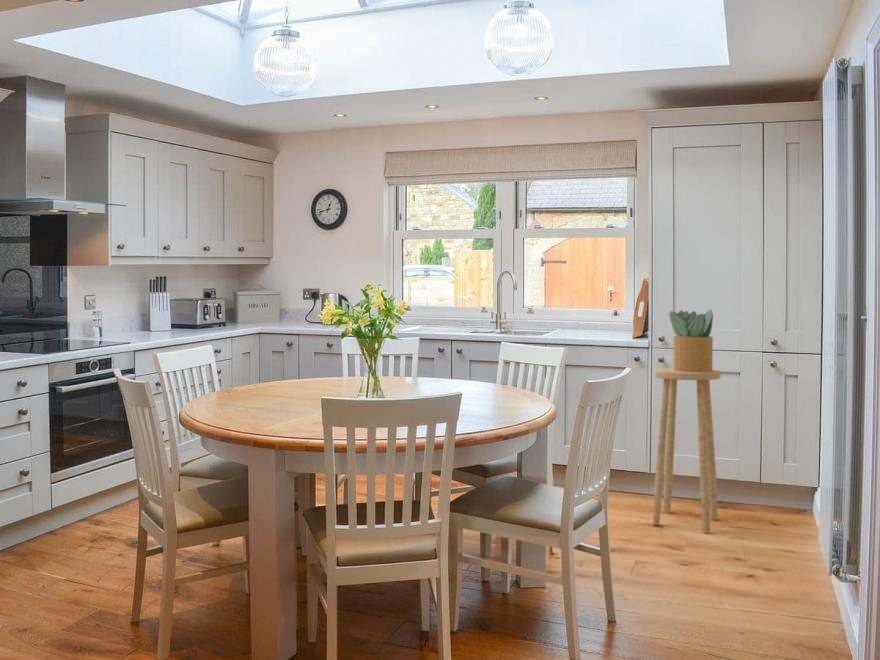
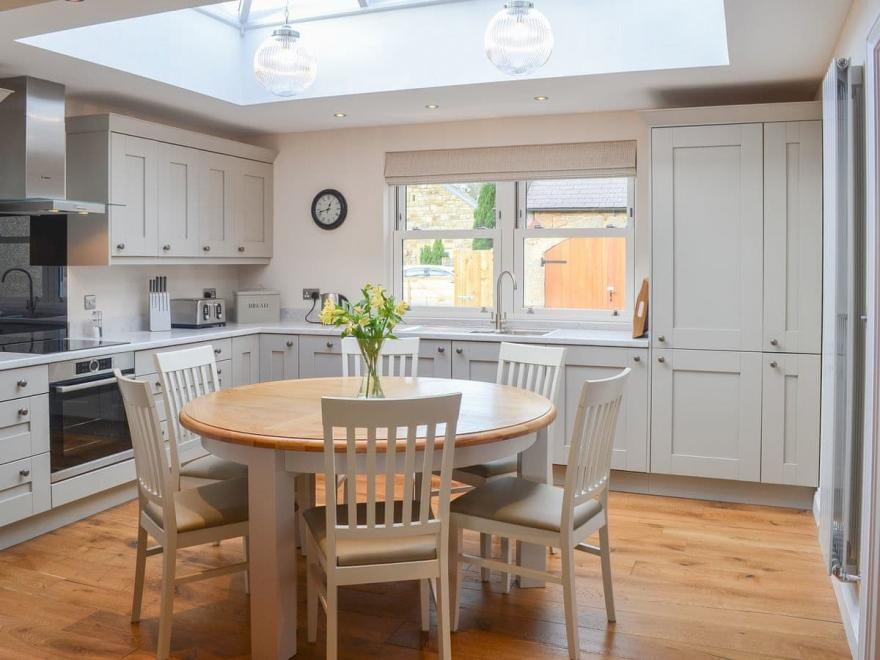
- stool (699, 446)
- potted plant (690, 339)
